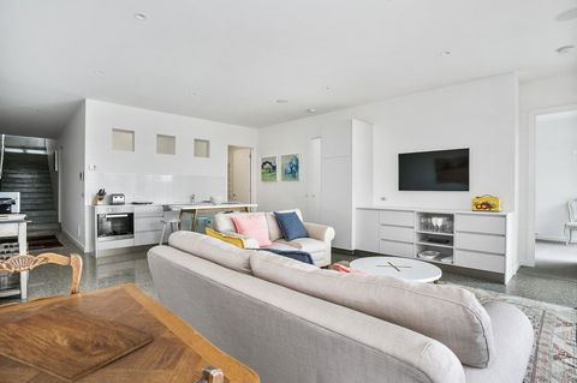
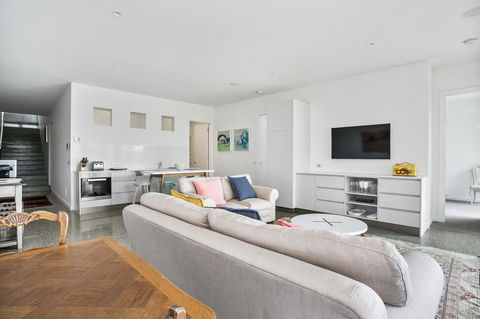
- cutting board (64, 336)
